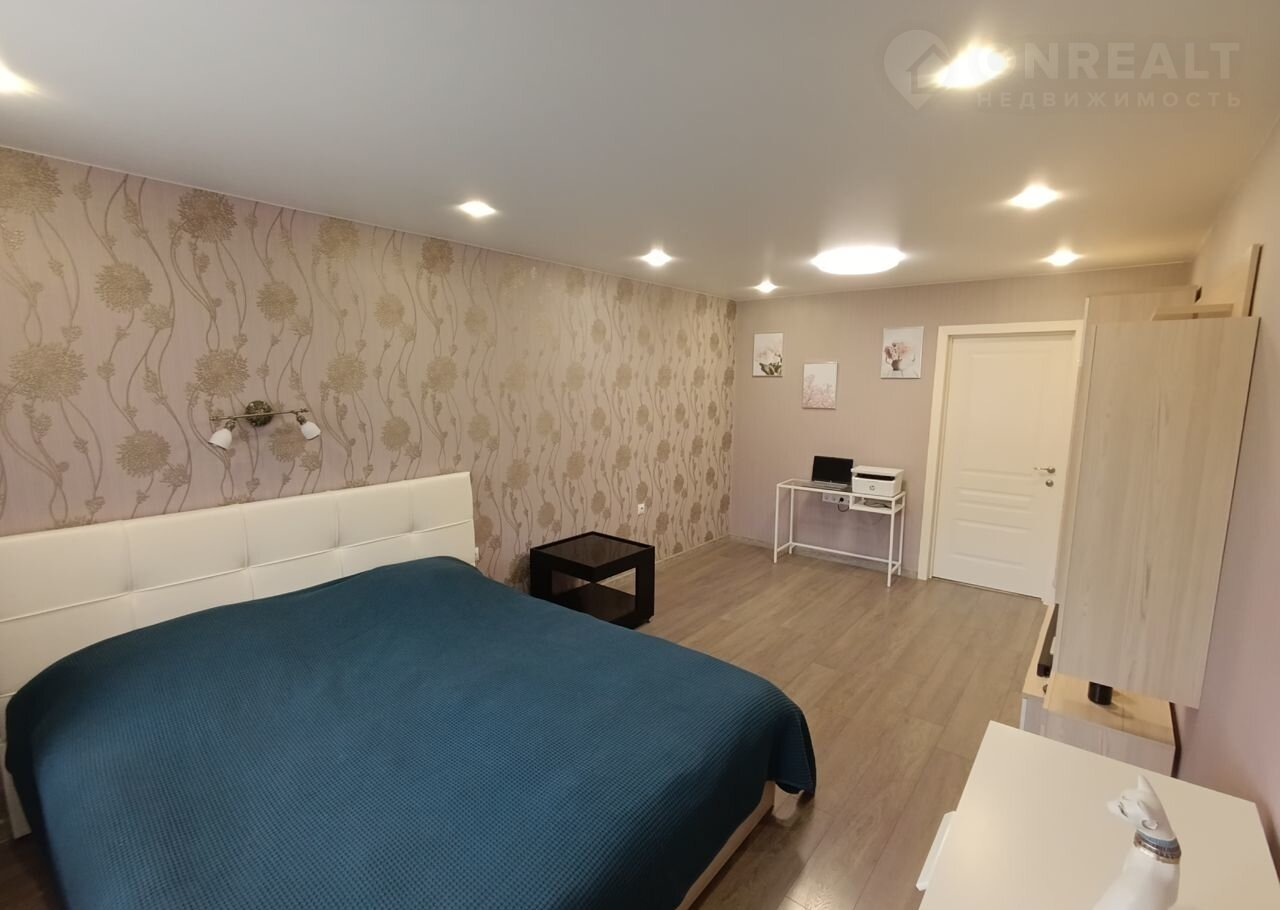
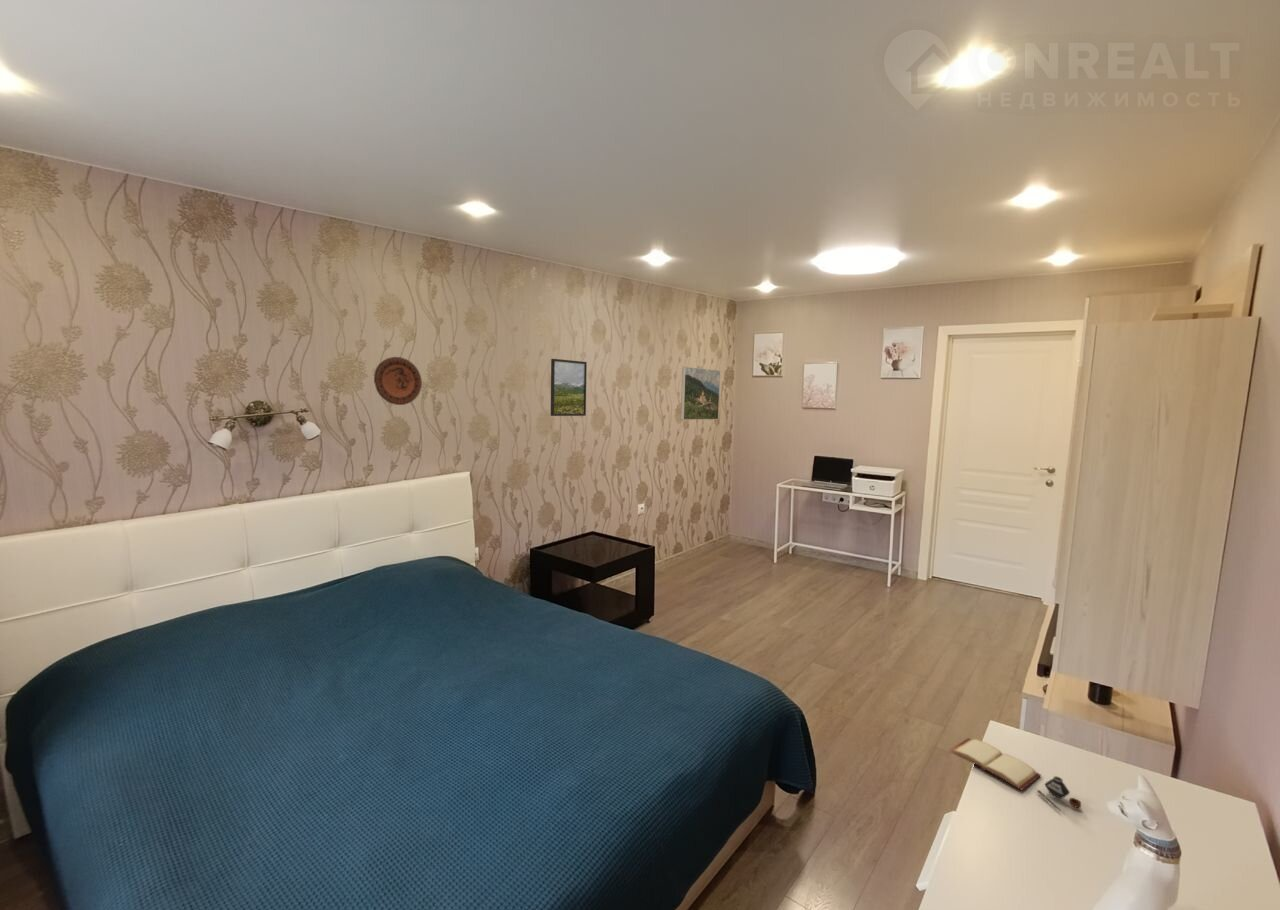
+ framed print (701, 394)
+ decorative plate (398, 381)
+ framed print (569, 388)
+ book (1015, 766)
